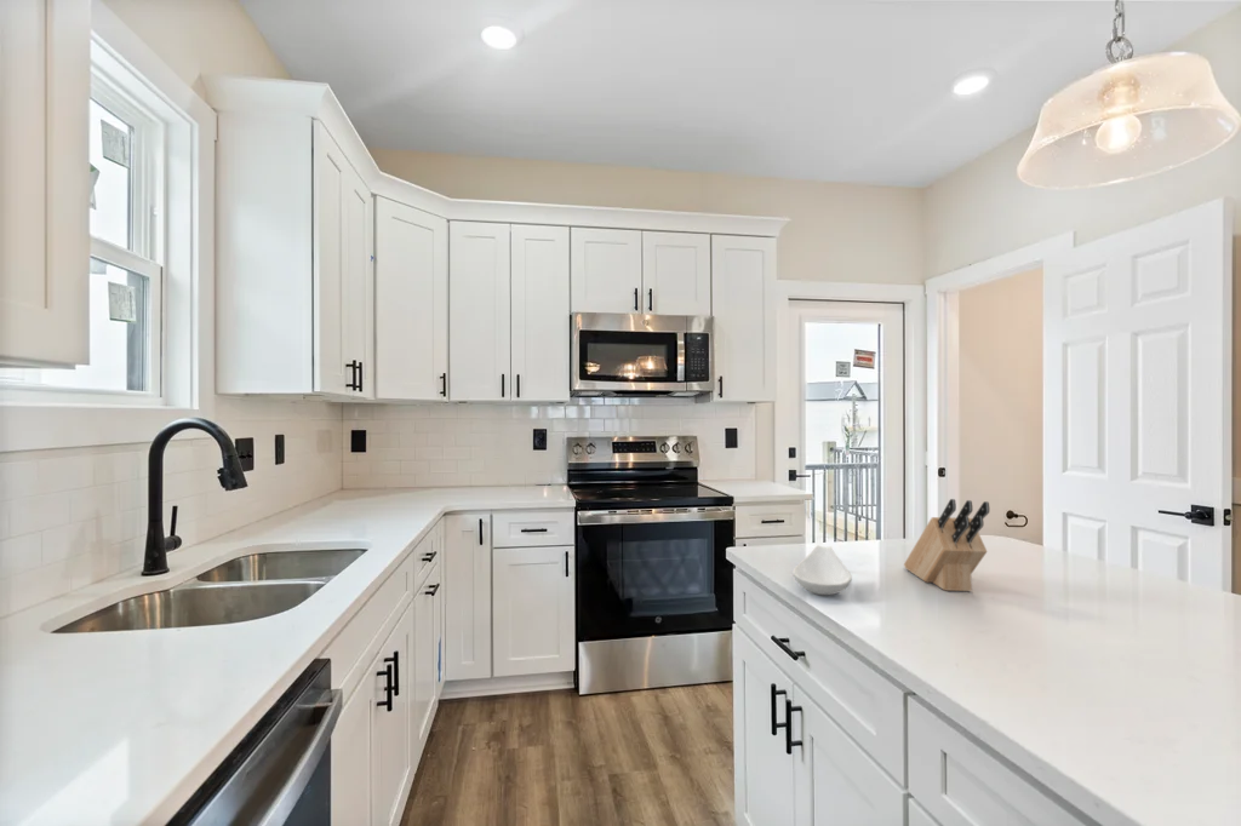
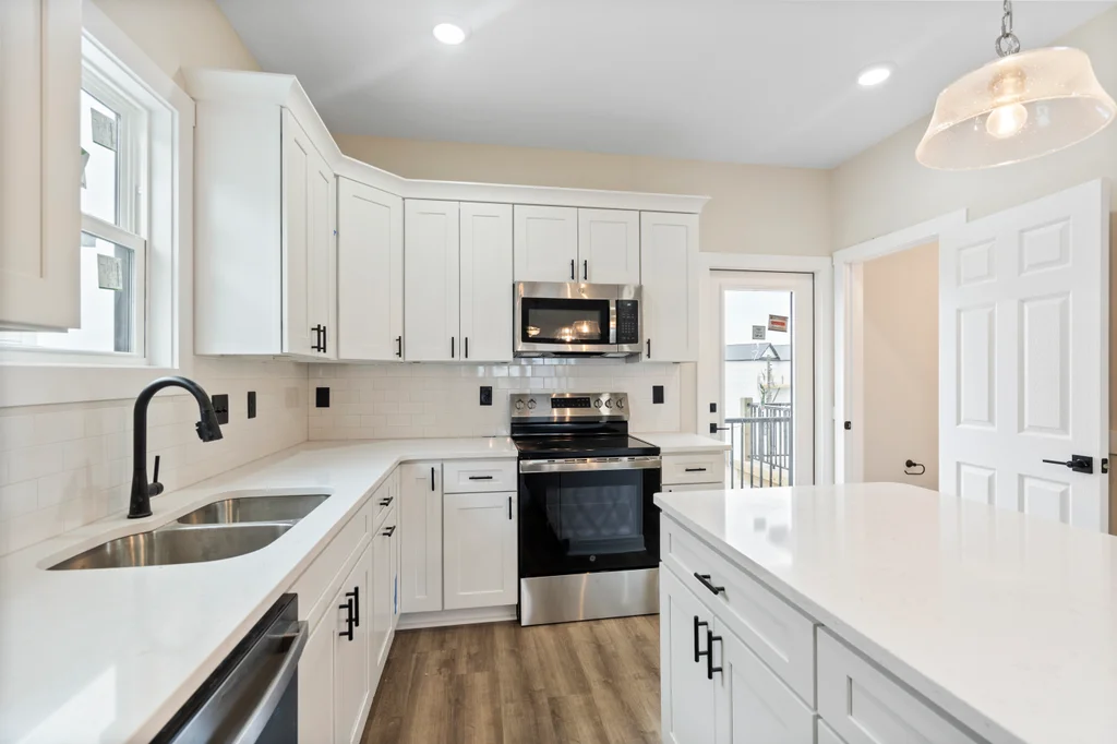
- knife block (945, 538)
- spoon rest (822, 567)
